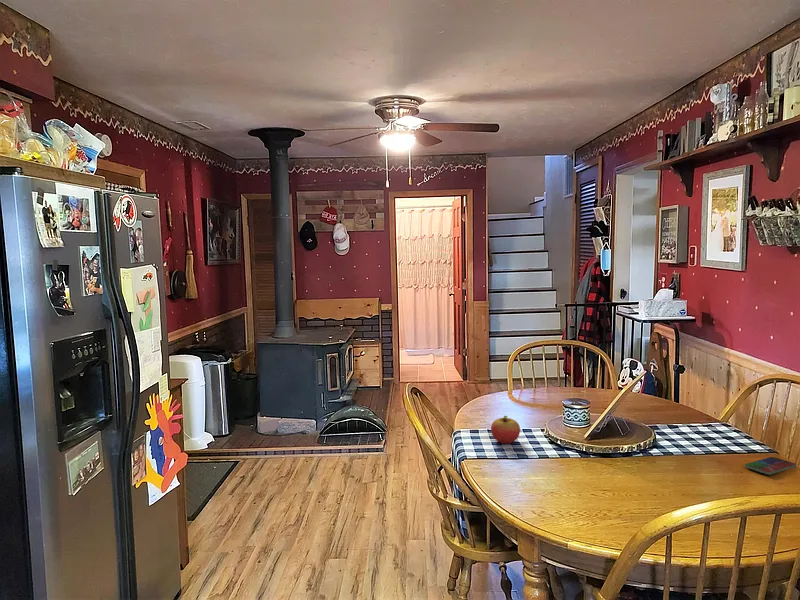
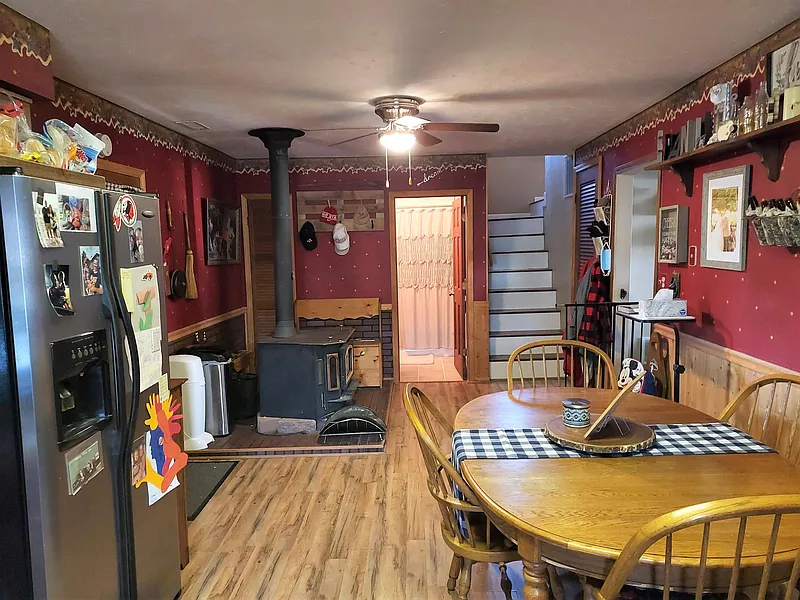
- smartphone (770, 465)
- fruit (505, 427)
